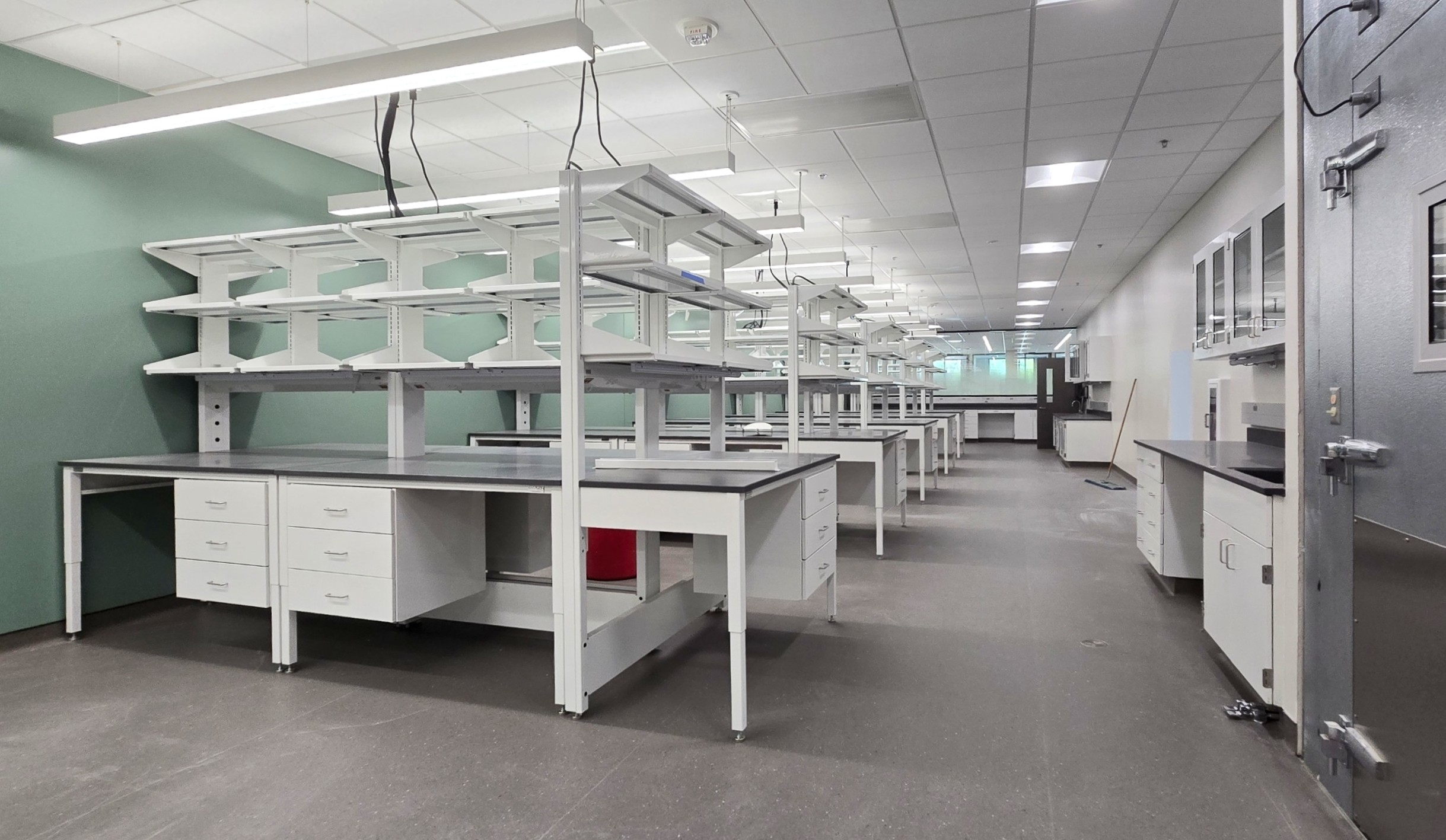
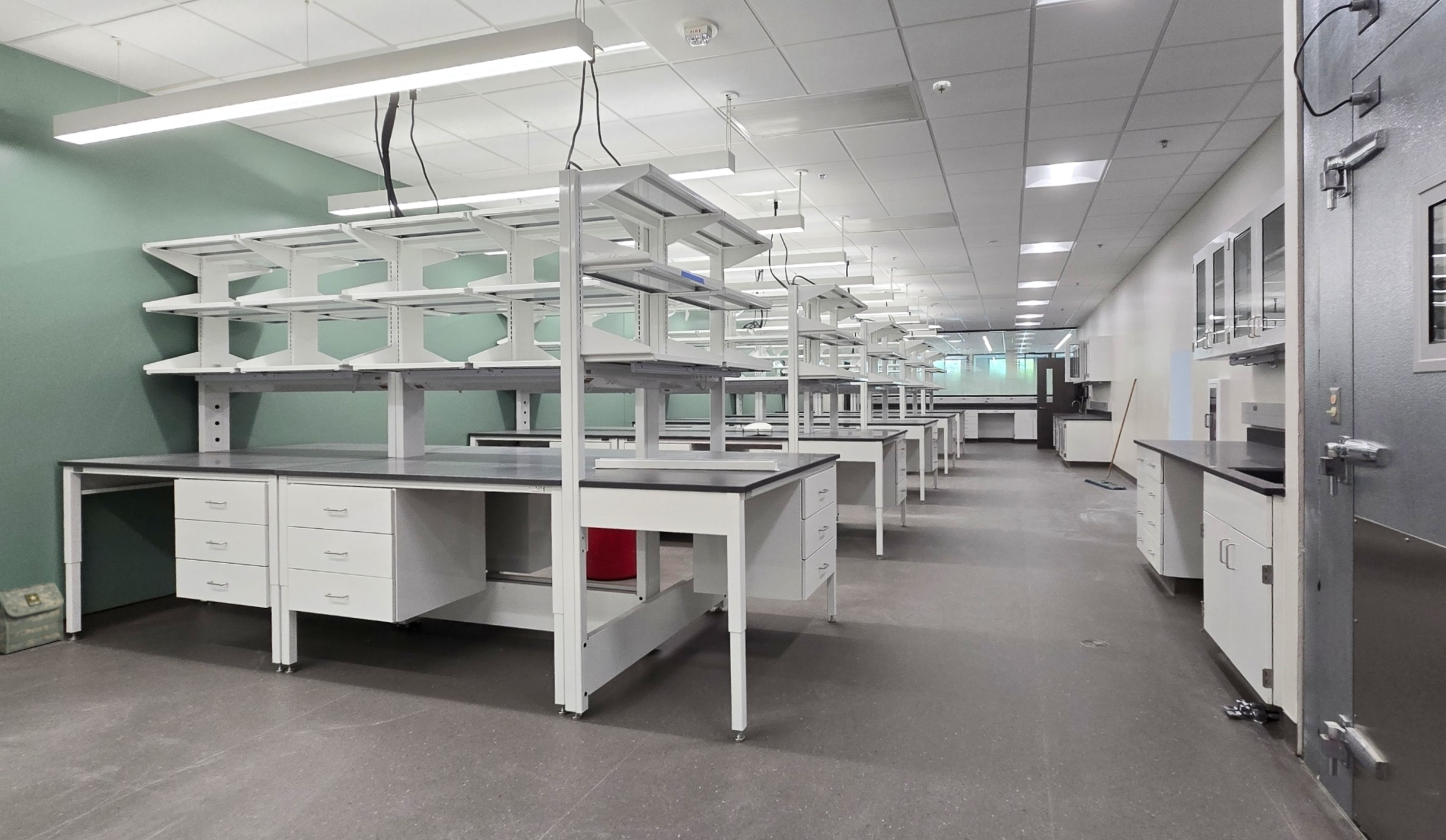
+ bag (27, 615)
+ smoke detector (941, 87)
